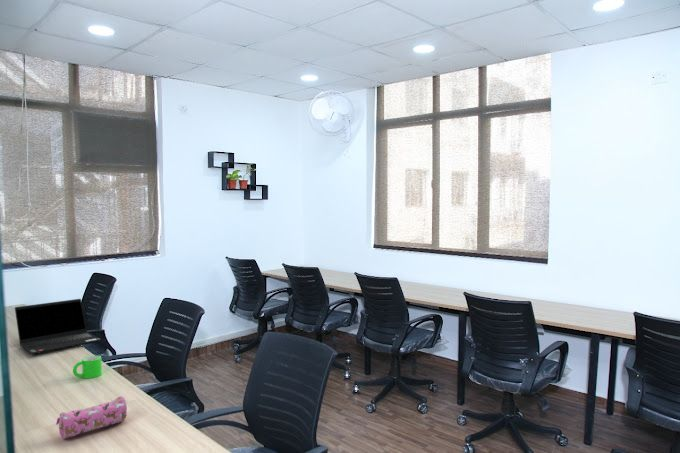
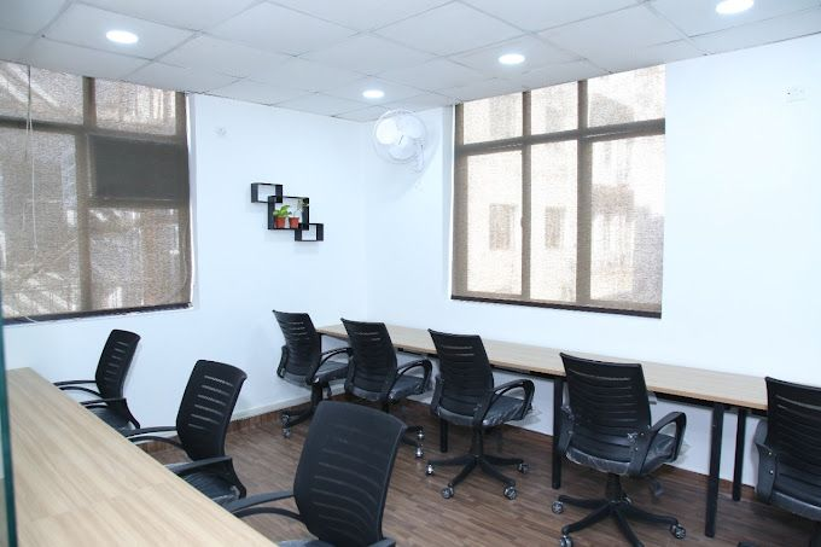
- mug (87, 367)
- pencil case (93, 417)
- laptop computer (58, 324)
